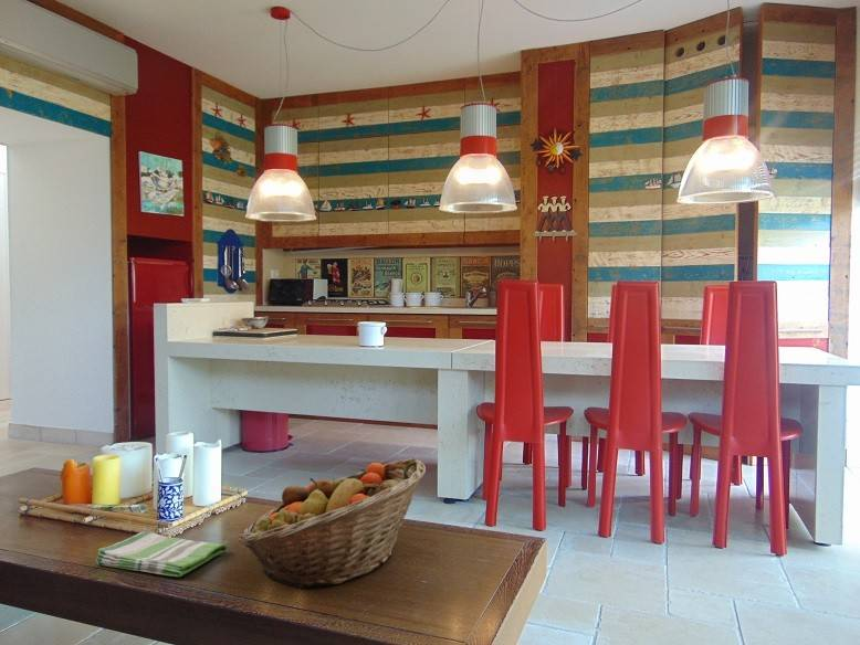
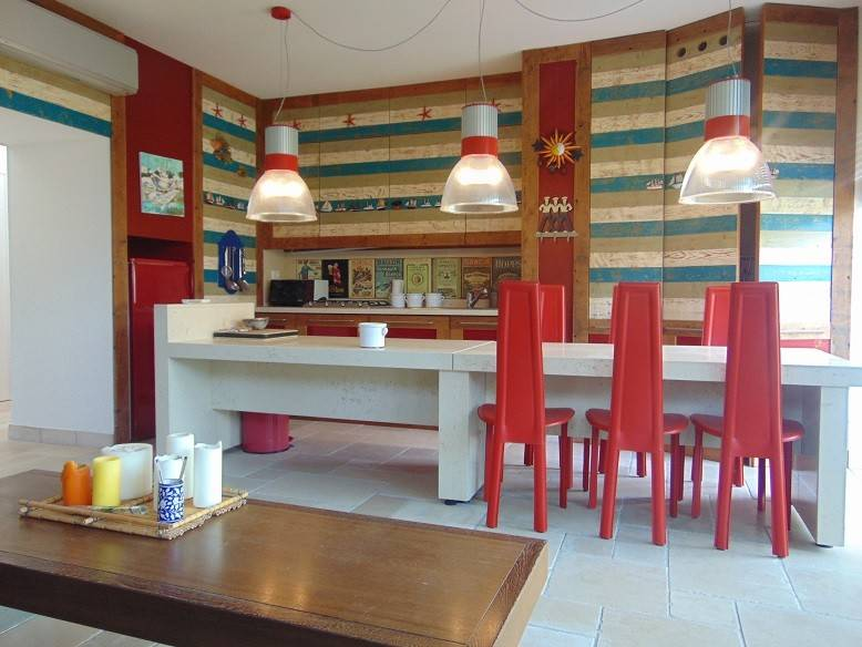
- dish towel (162, 550)
- fruit basket (338, 512)
